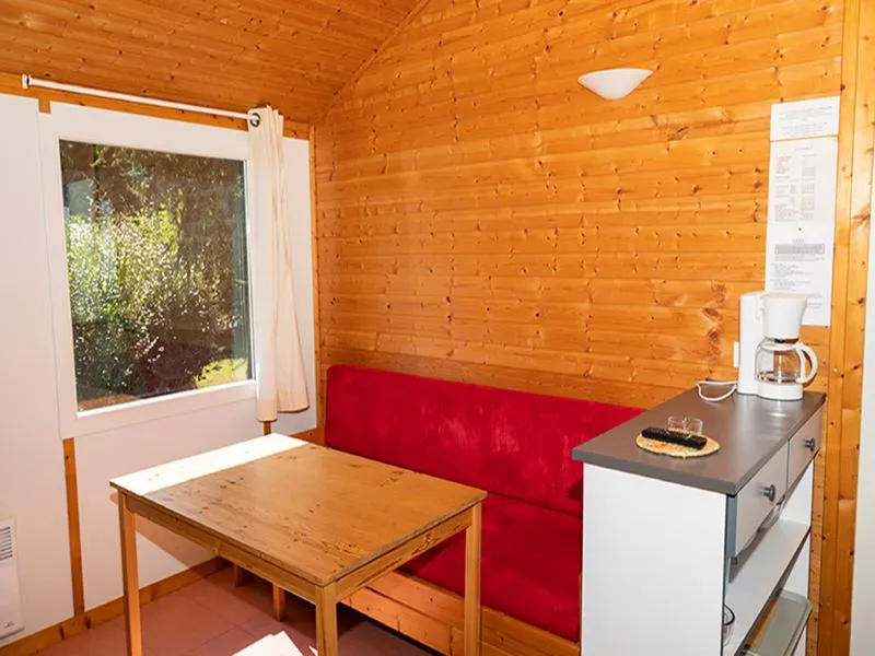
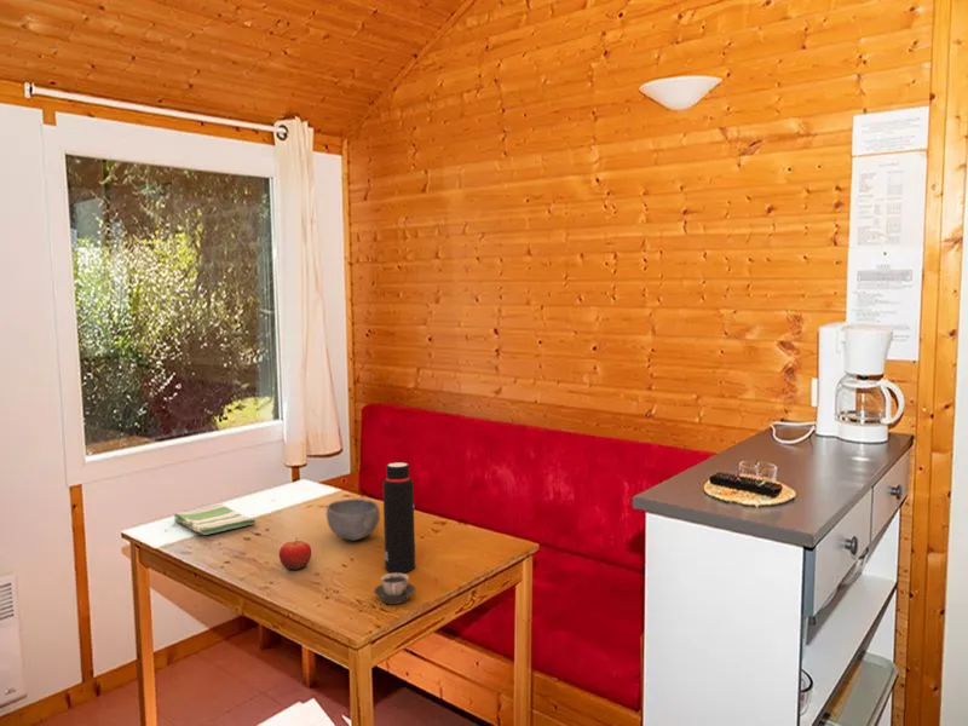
+ cup (394, 588)
+ water bottle (398, 515)
+ dish towel (213, 518)
+ bowl (353, 520)
+ fruit (295, 552)
